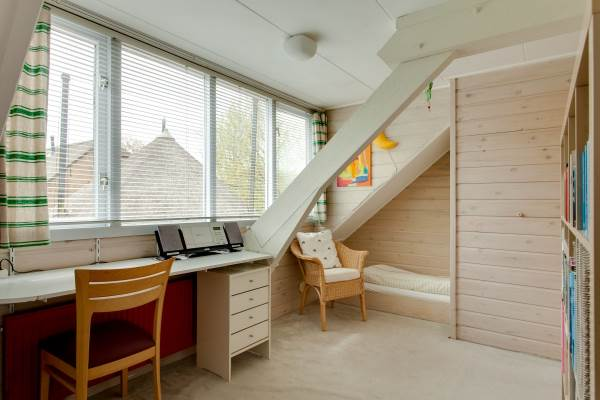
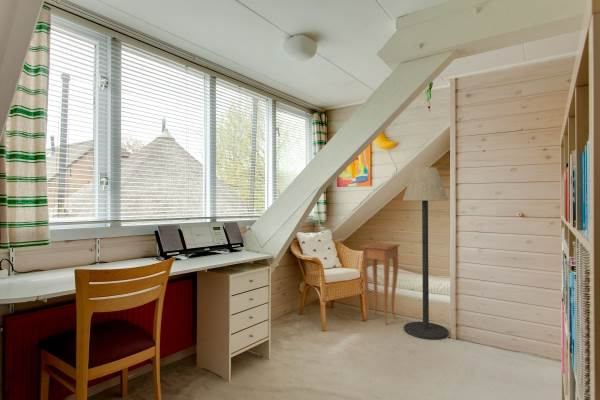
+ floor lamp (425, 249)
+ side table (376, 282)
